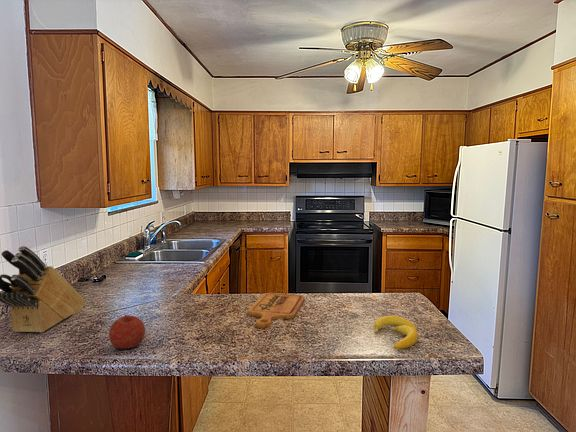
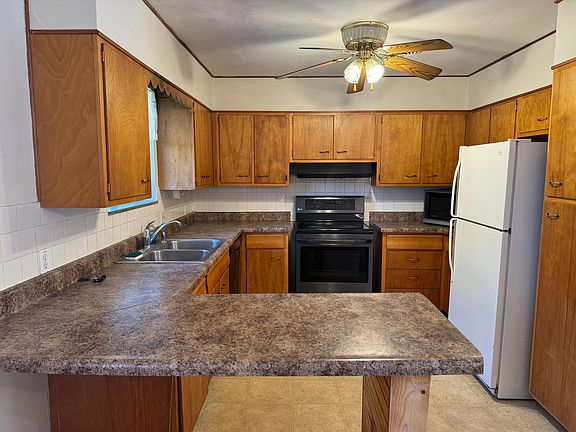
- cutting board (274, 308)
- banana (395, 330)
- fruit (126, 329)
- knife block (41, 282)
